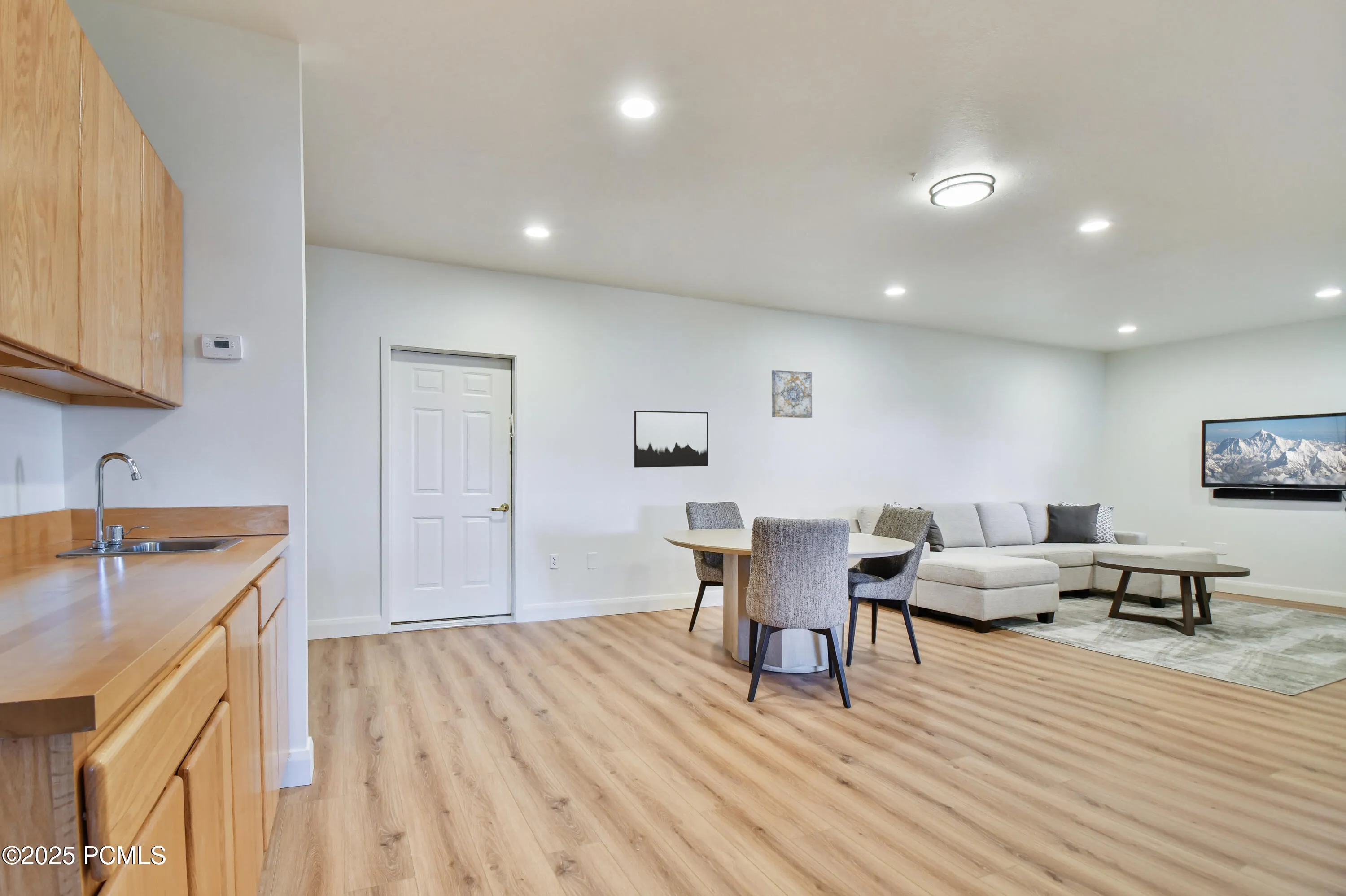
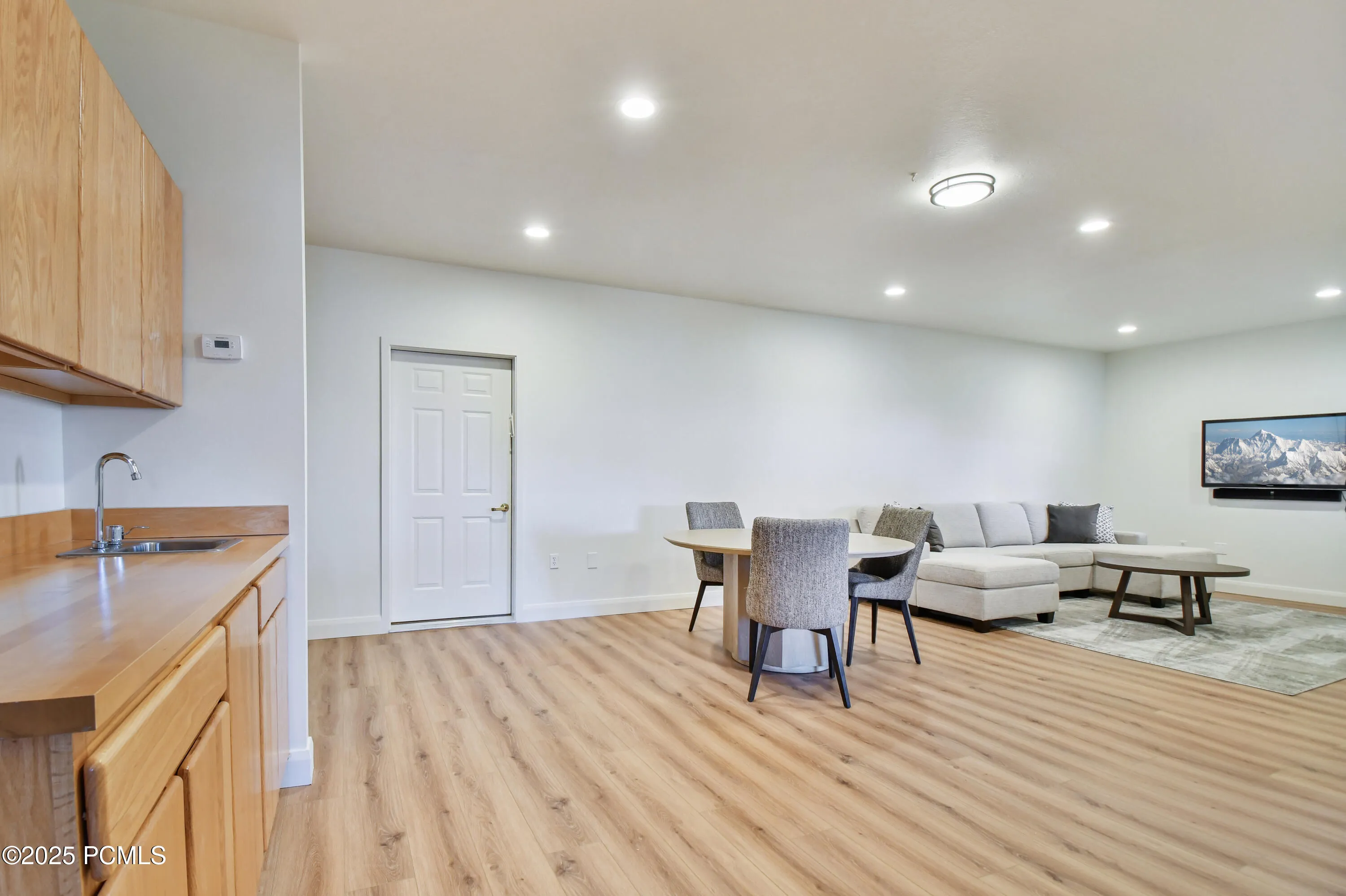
- wall art (672, 439)
- wall art (792, 394)
